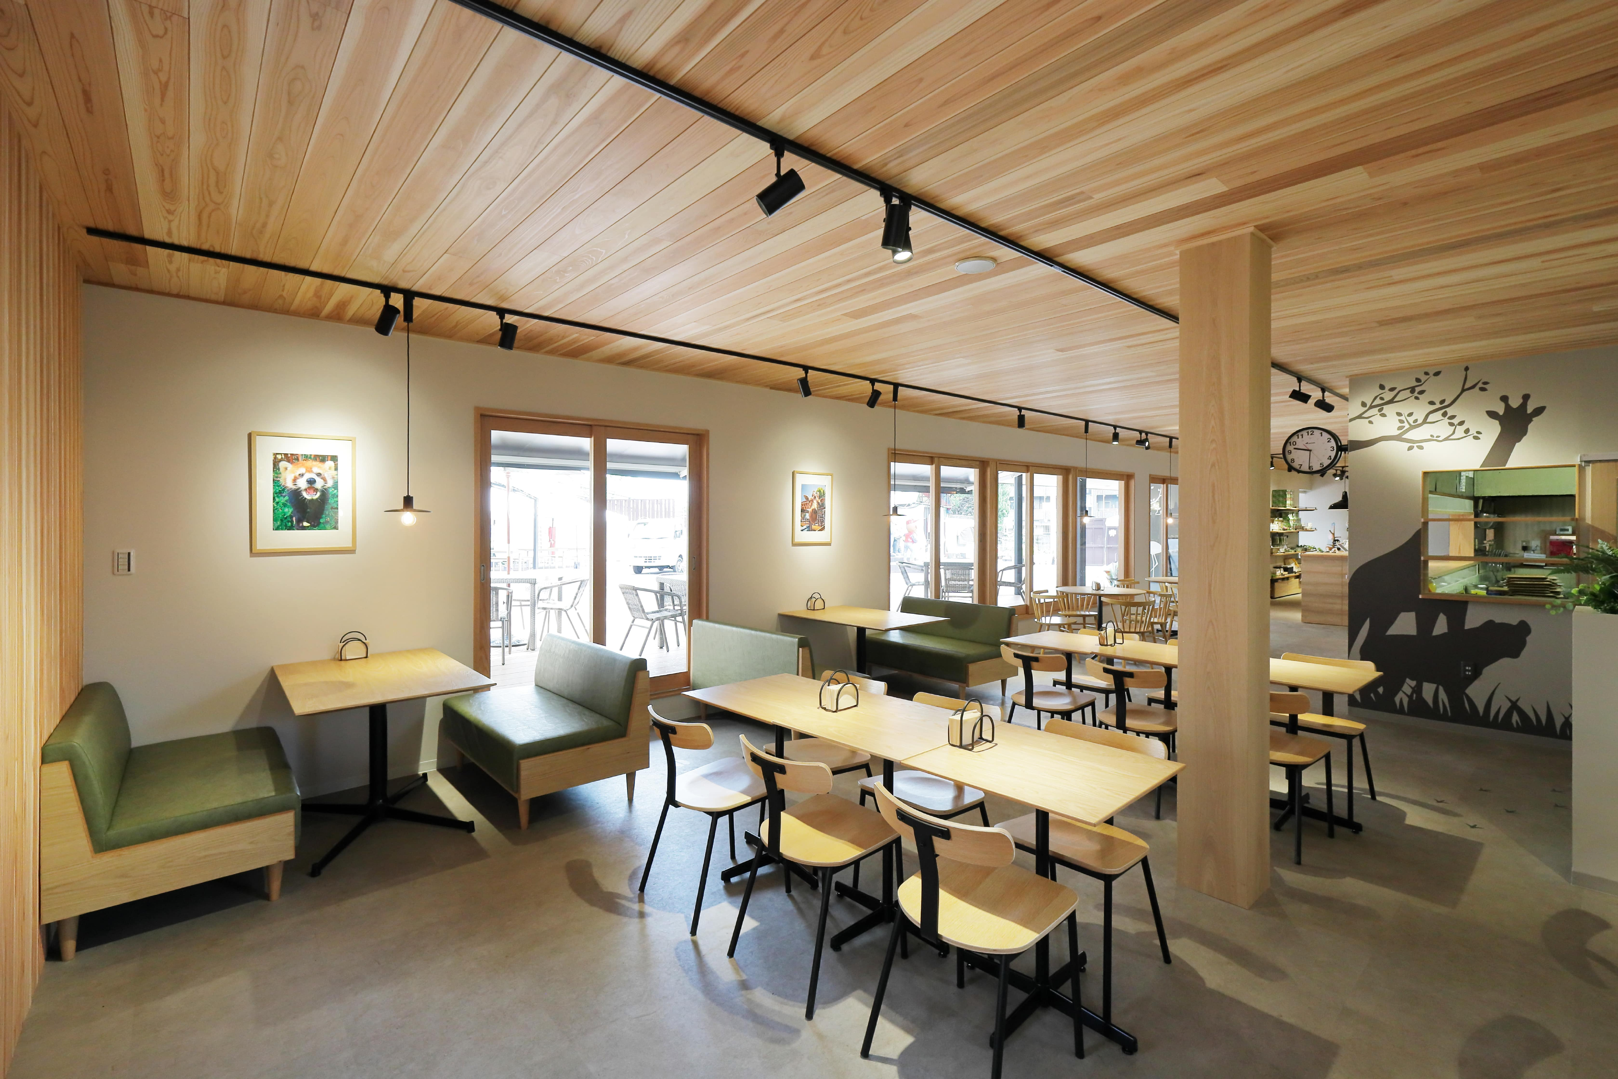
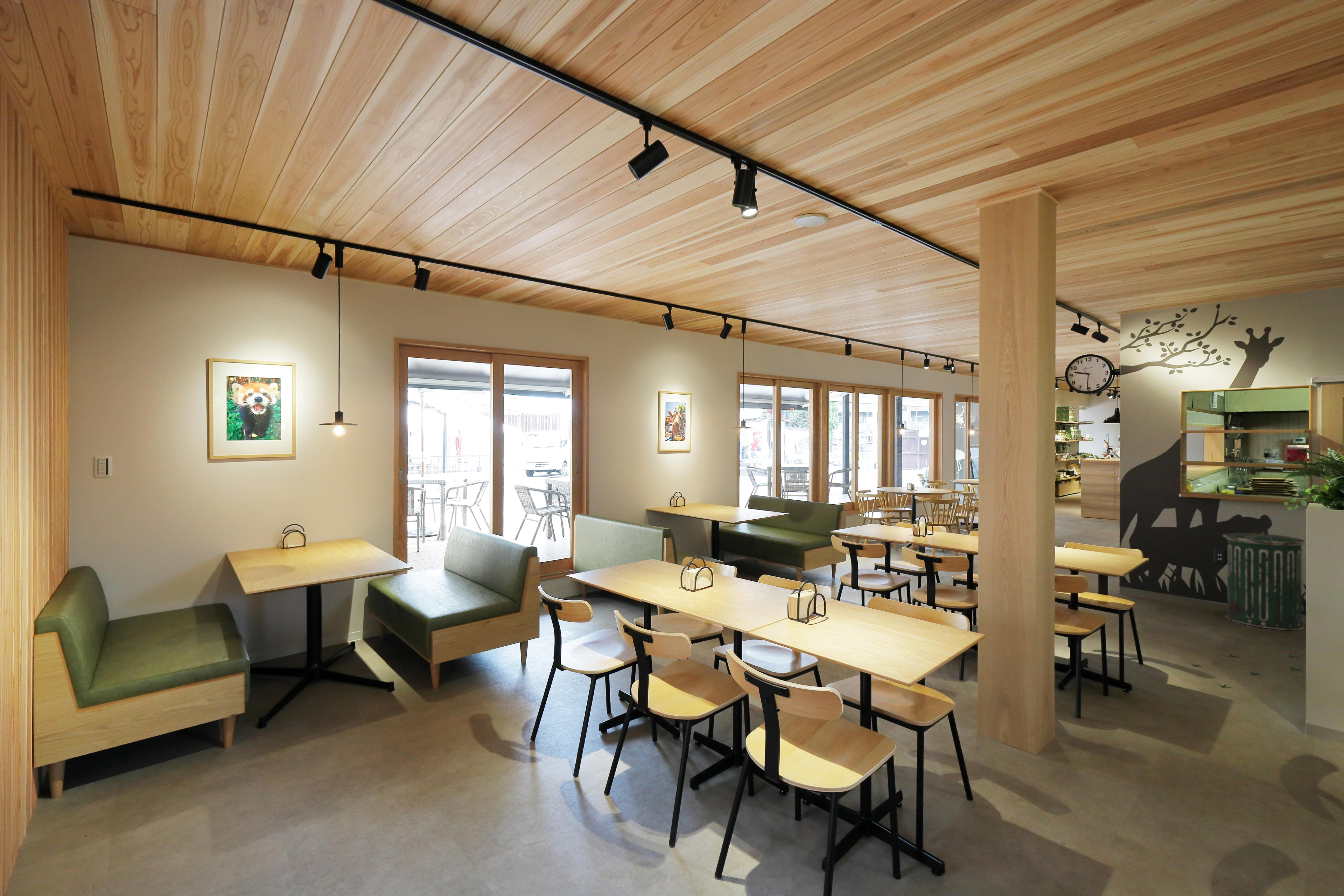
+ trash can (1263, 577)
